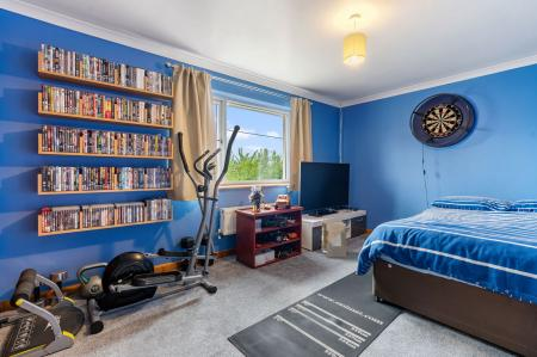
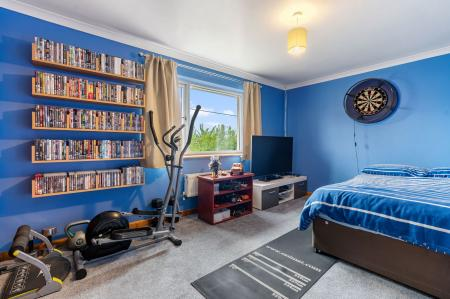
- storage bin (333, 238)
